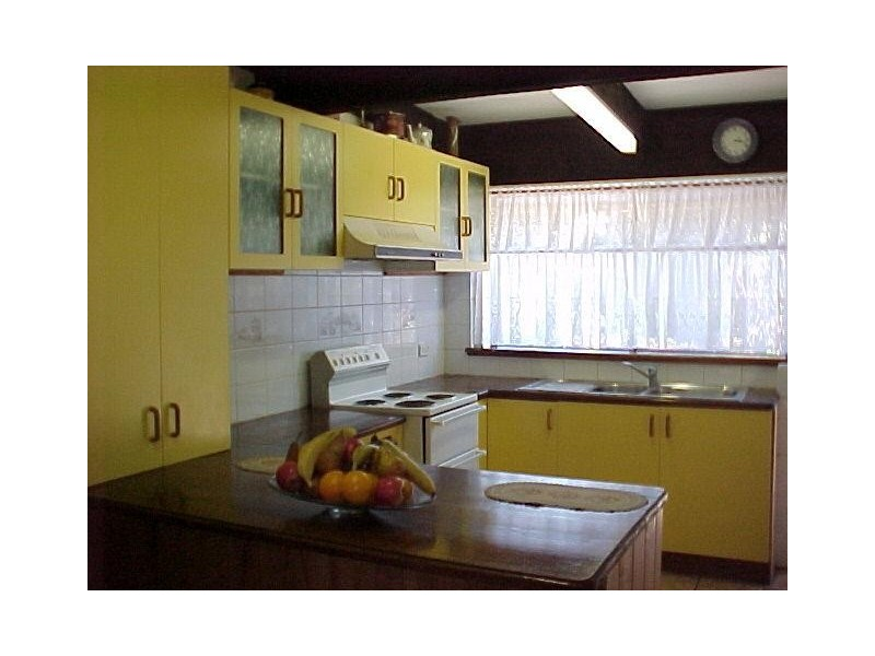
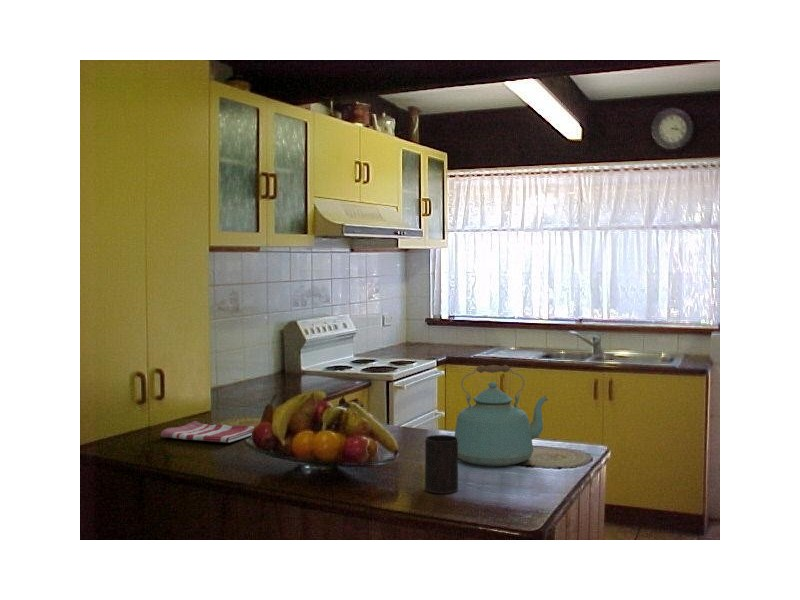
+ cup (441, 463)
+ kettle (500, 411)
+ dish towel (209, 431)
